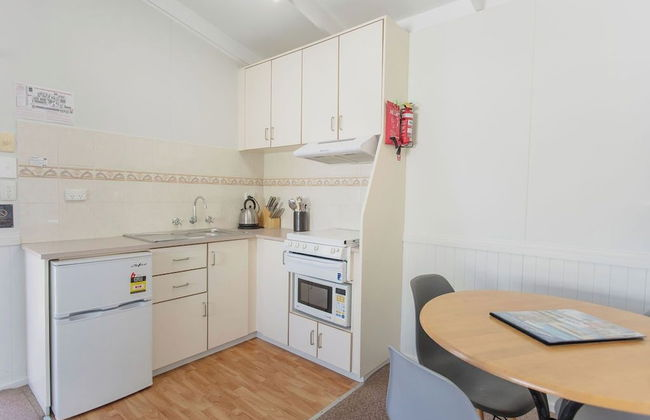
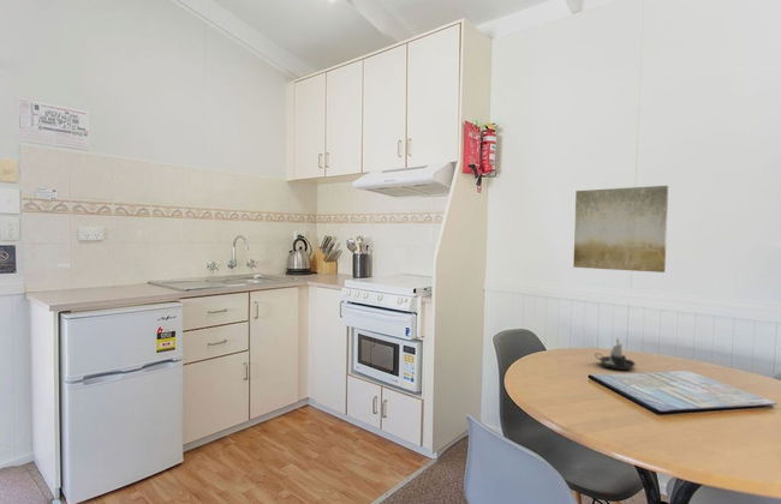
+ wall art (618, 229)
+ candle (614, 352)
